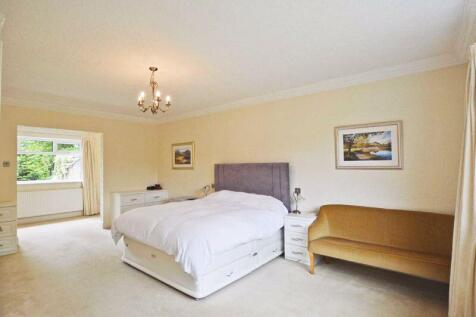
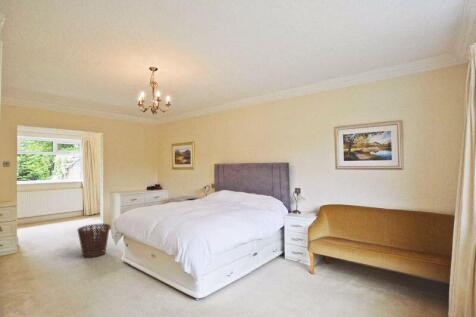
+ basket (94, 240)
